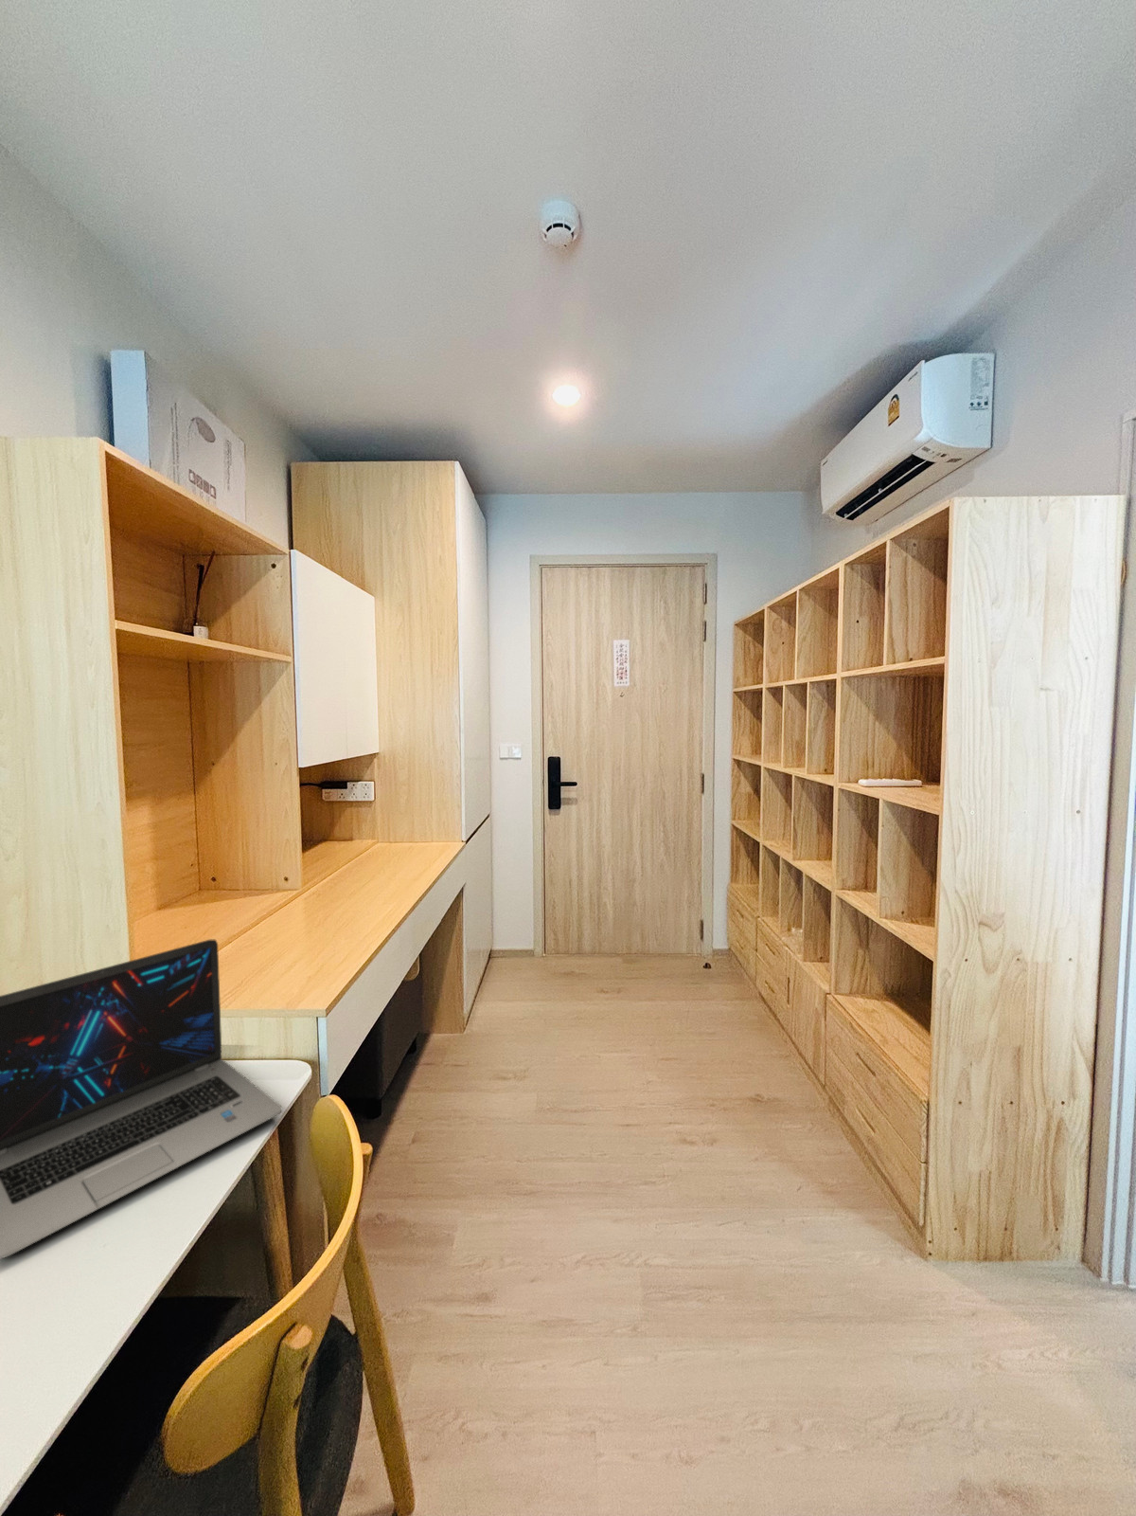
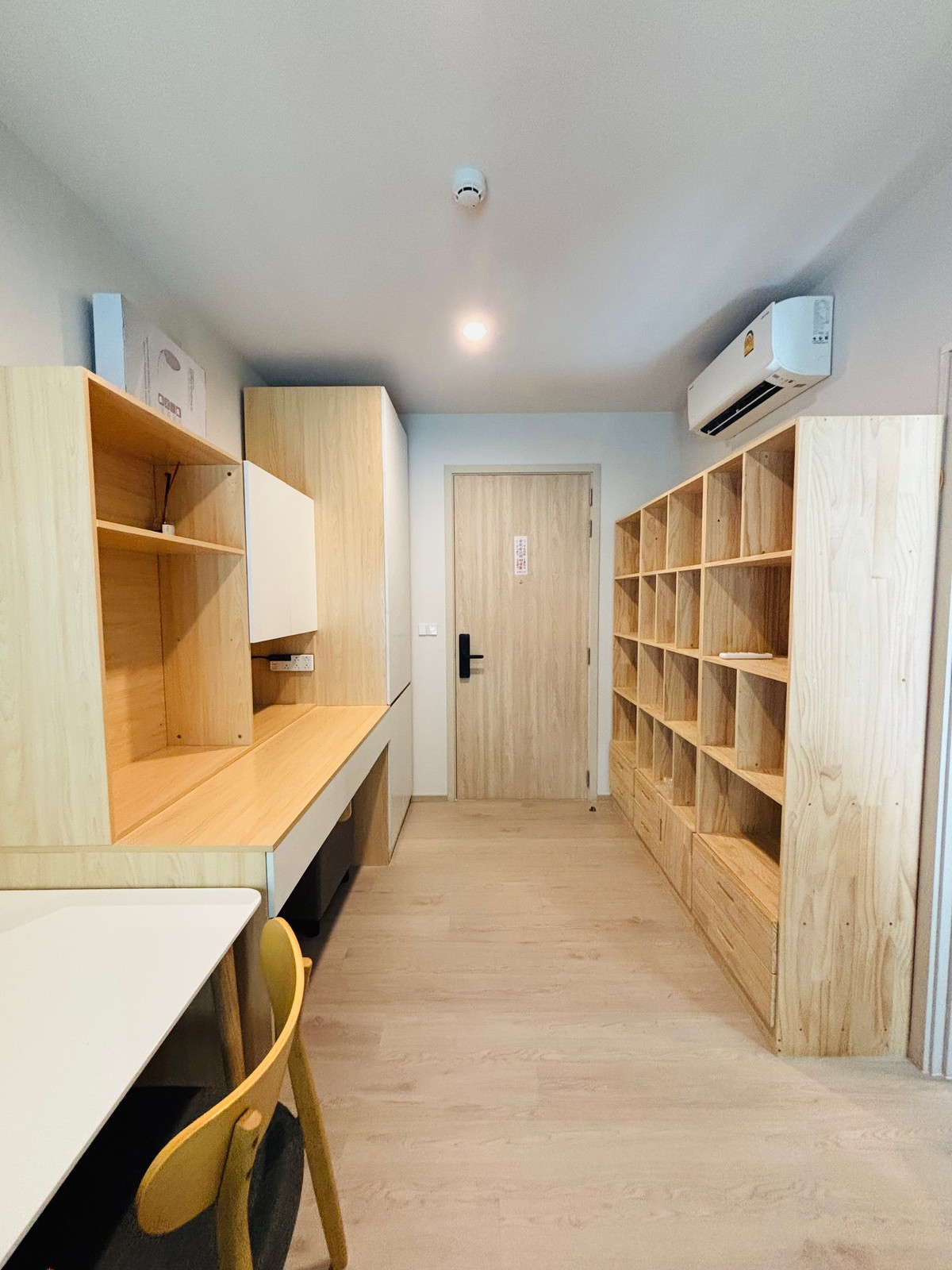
- laptop (130, 1068)
